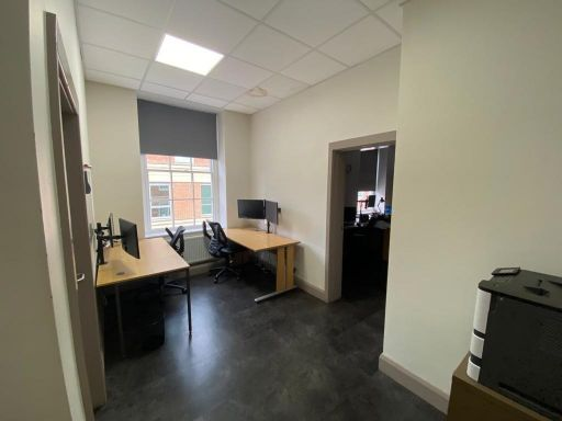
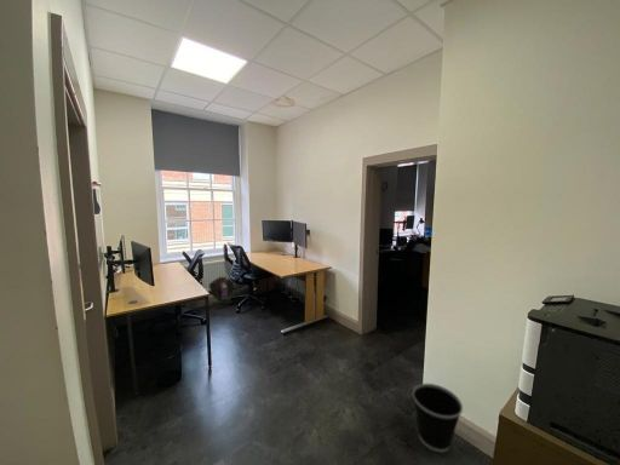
+ wastebasket (435, 418)
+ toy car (224, 291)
